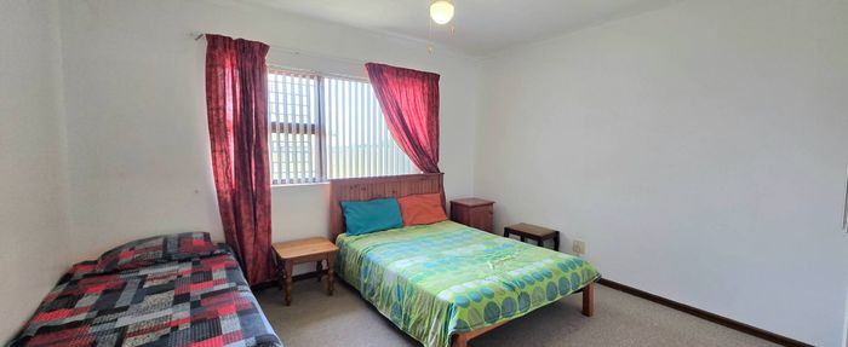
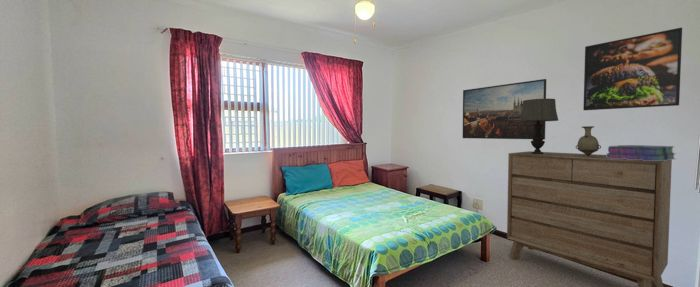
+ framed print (627, 73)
+ table lamp (538, 126)
+ vase (588, 140)
+ stack of books (640, 152)
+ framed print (499, 112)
+ dresser (579, 214)
